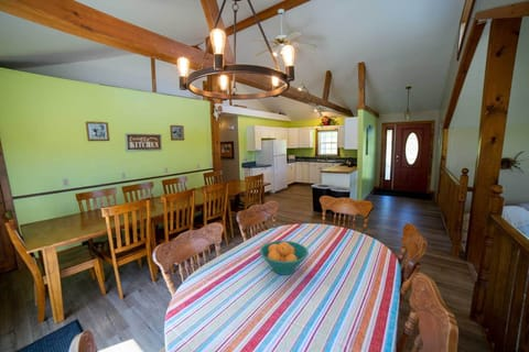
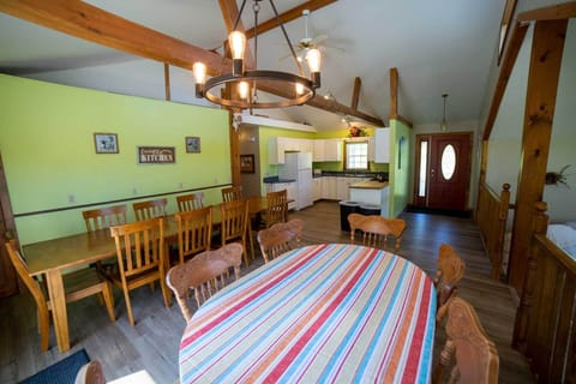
- fruit bowl (283, 255)
